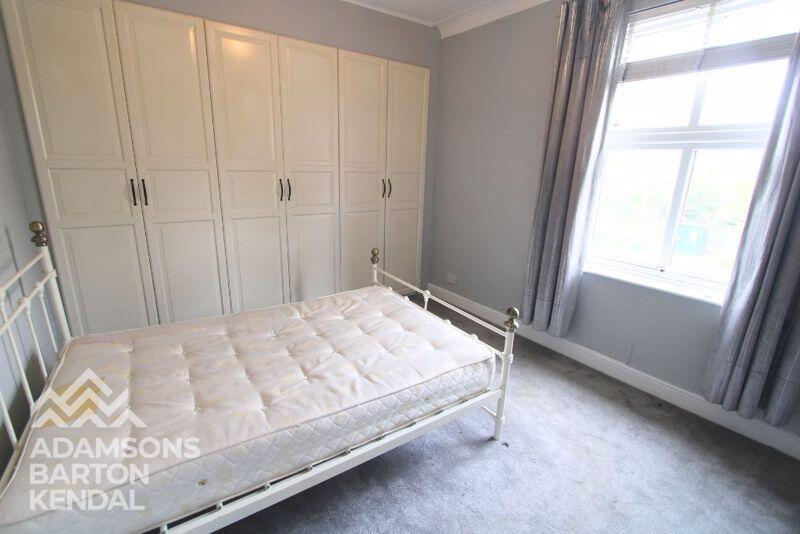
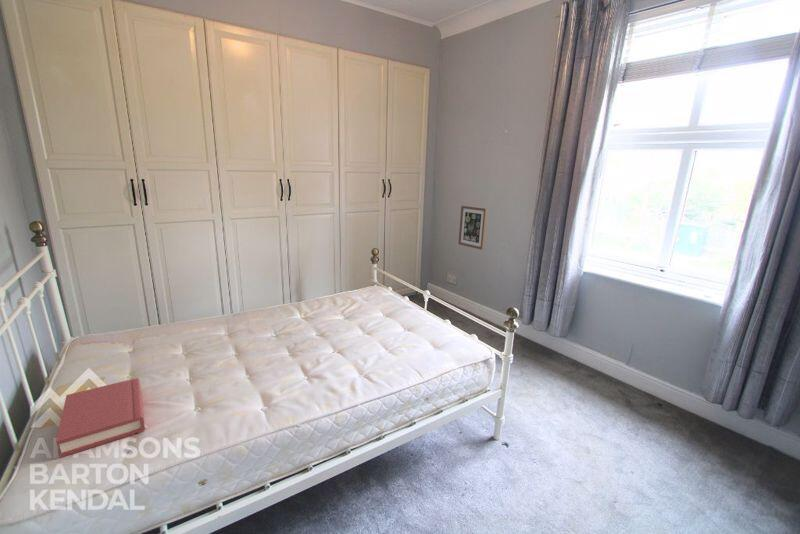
+ wall art (471, 227)
+ hardback book (104, 412)
